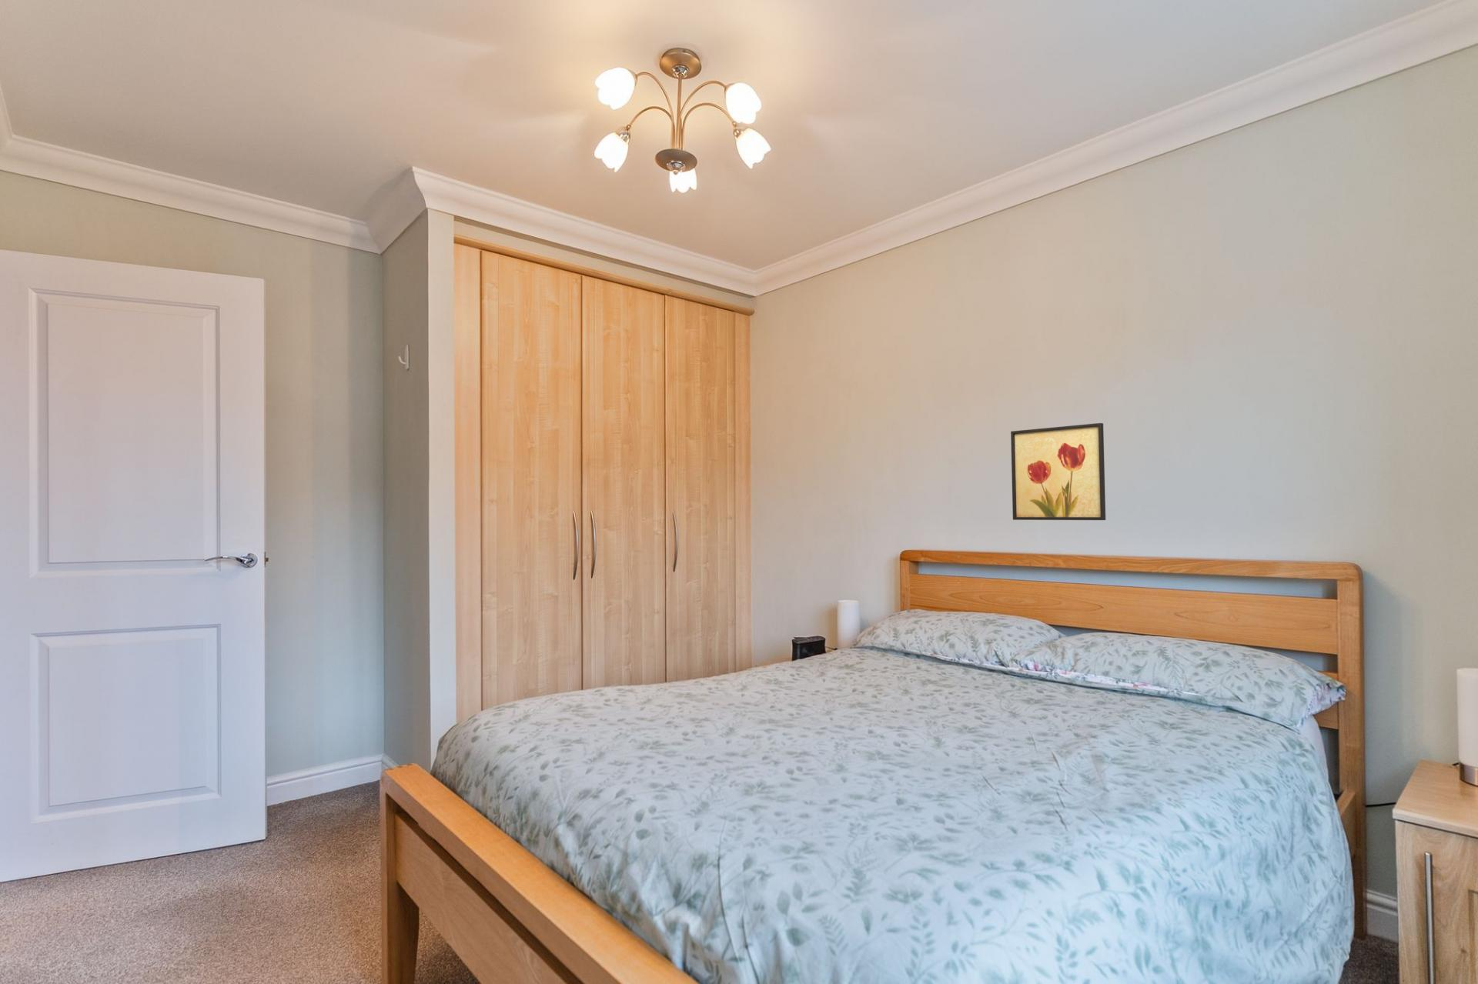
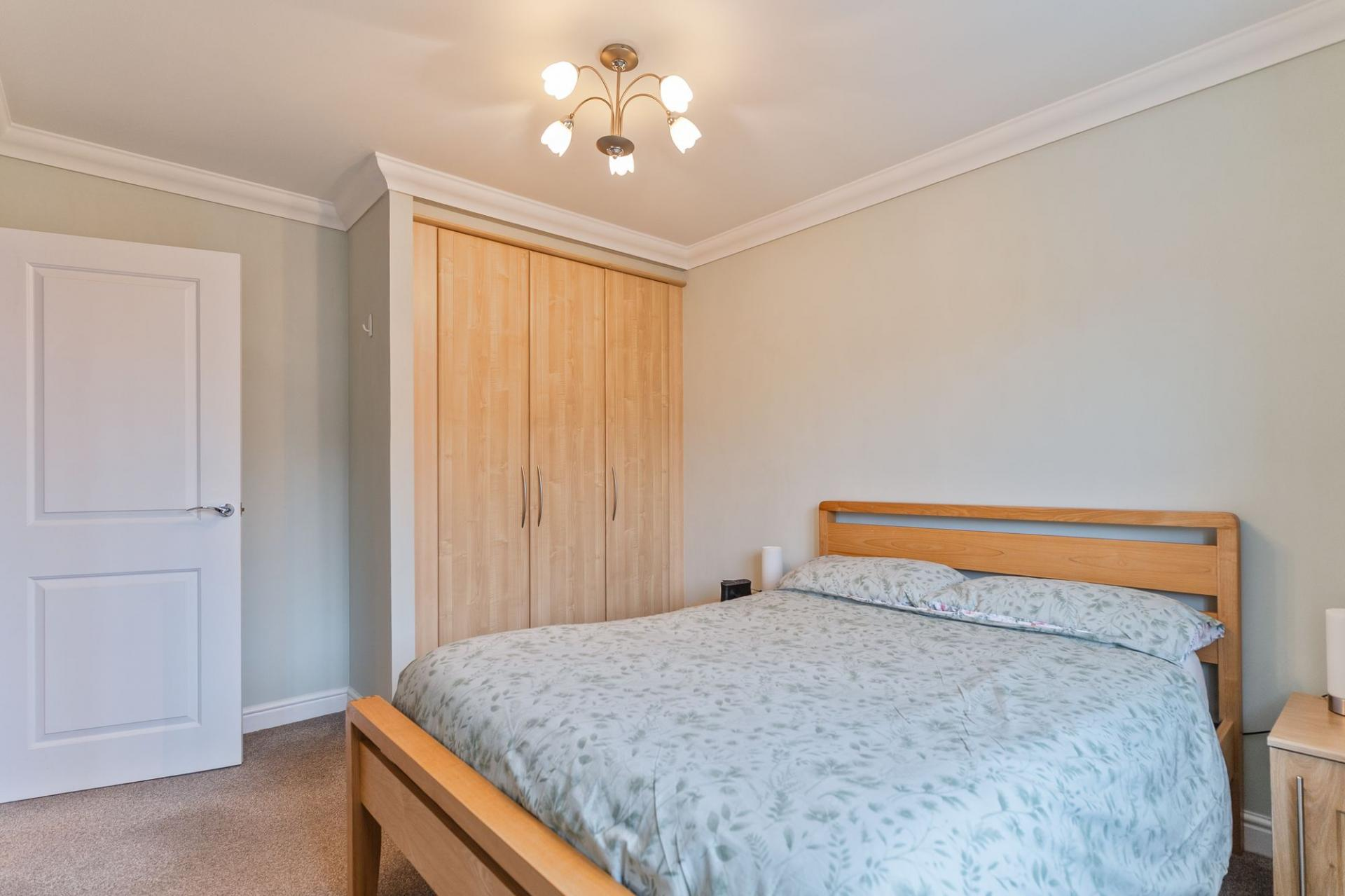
- wall art (1057, 473)
